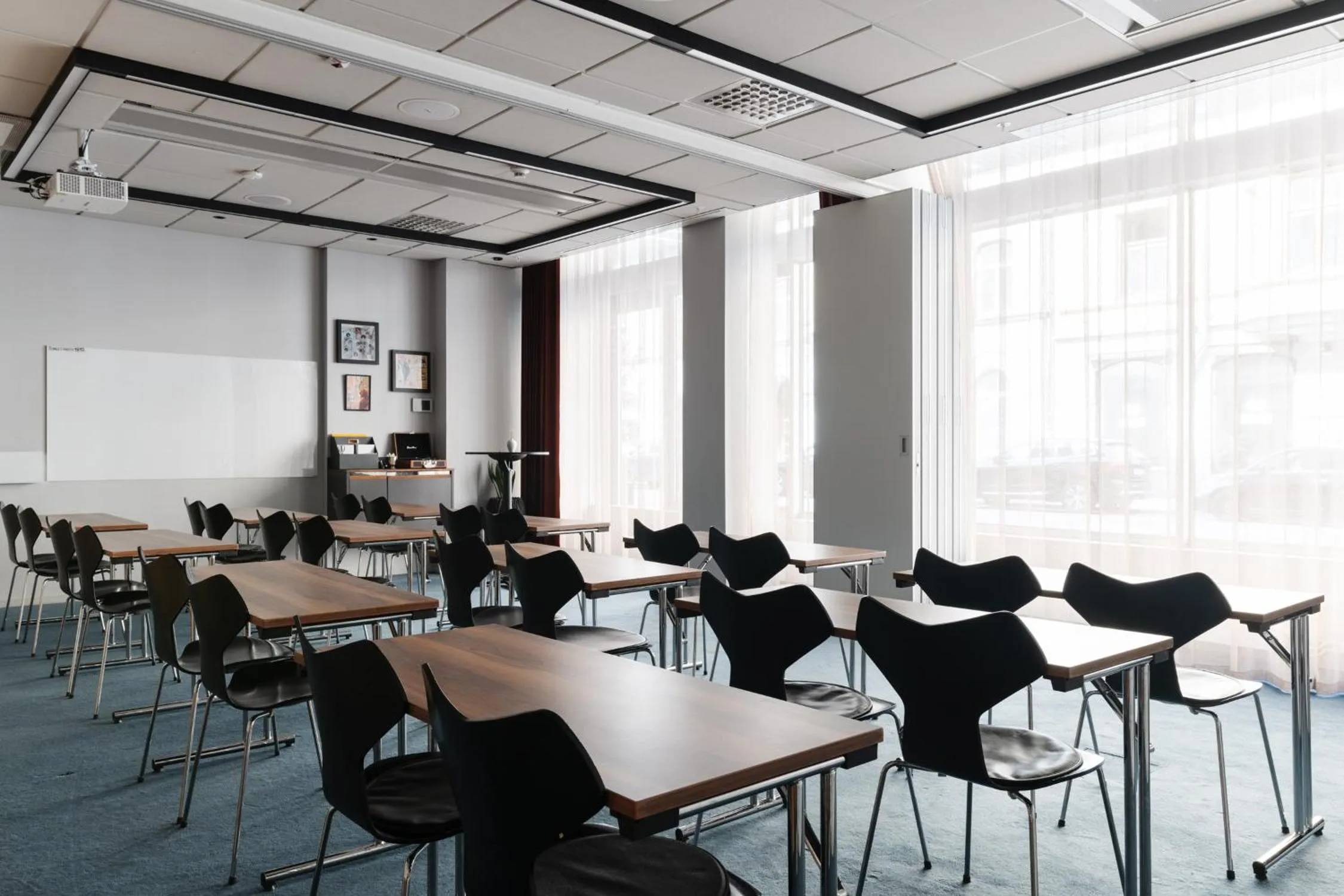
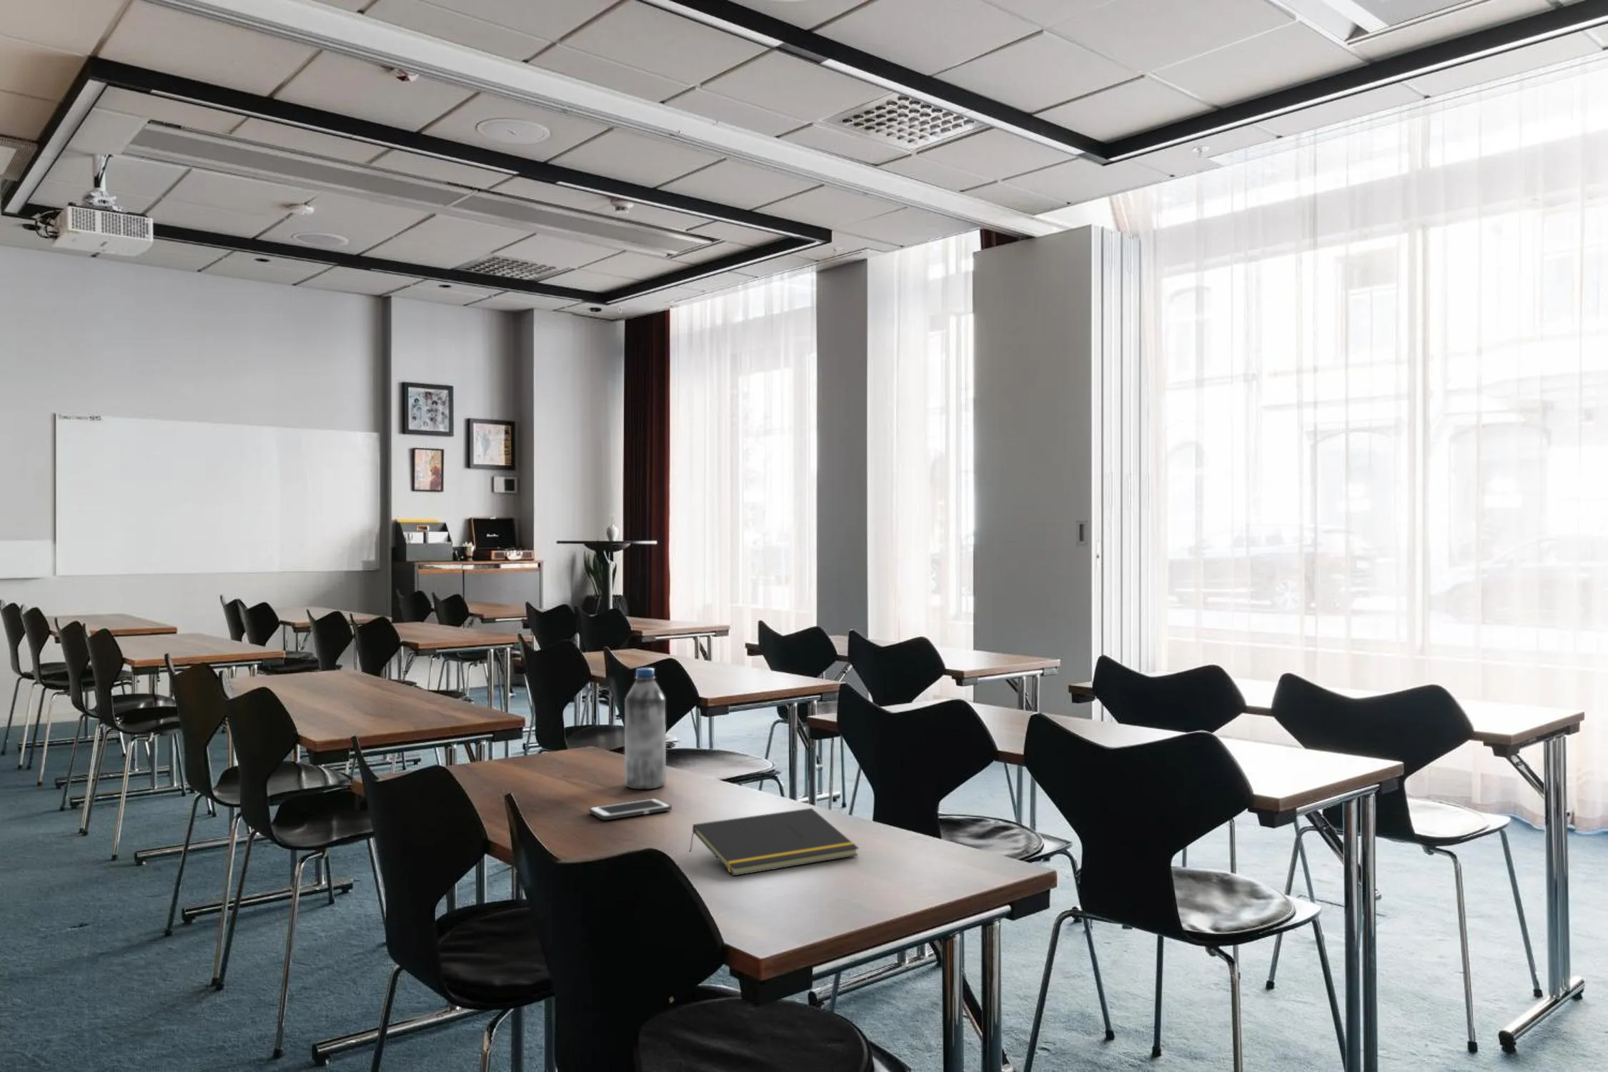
+ notepad (775, 839)
+ water bottle (645, 726)
+ cell phone (631, 809)
